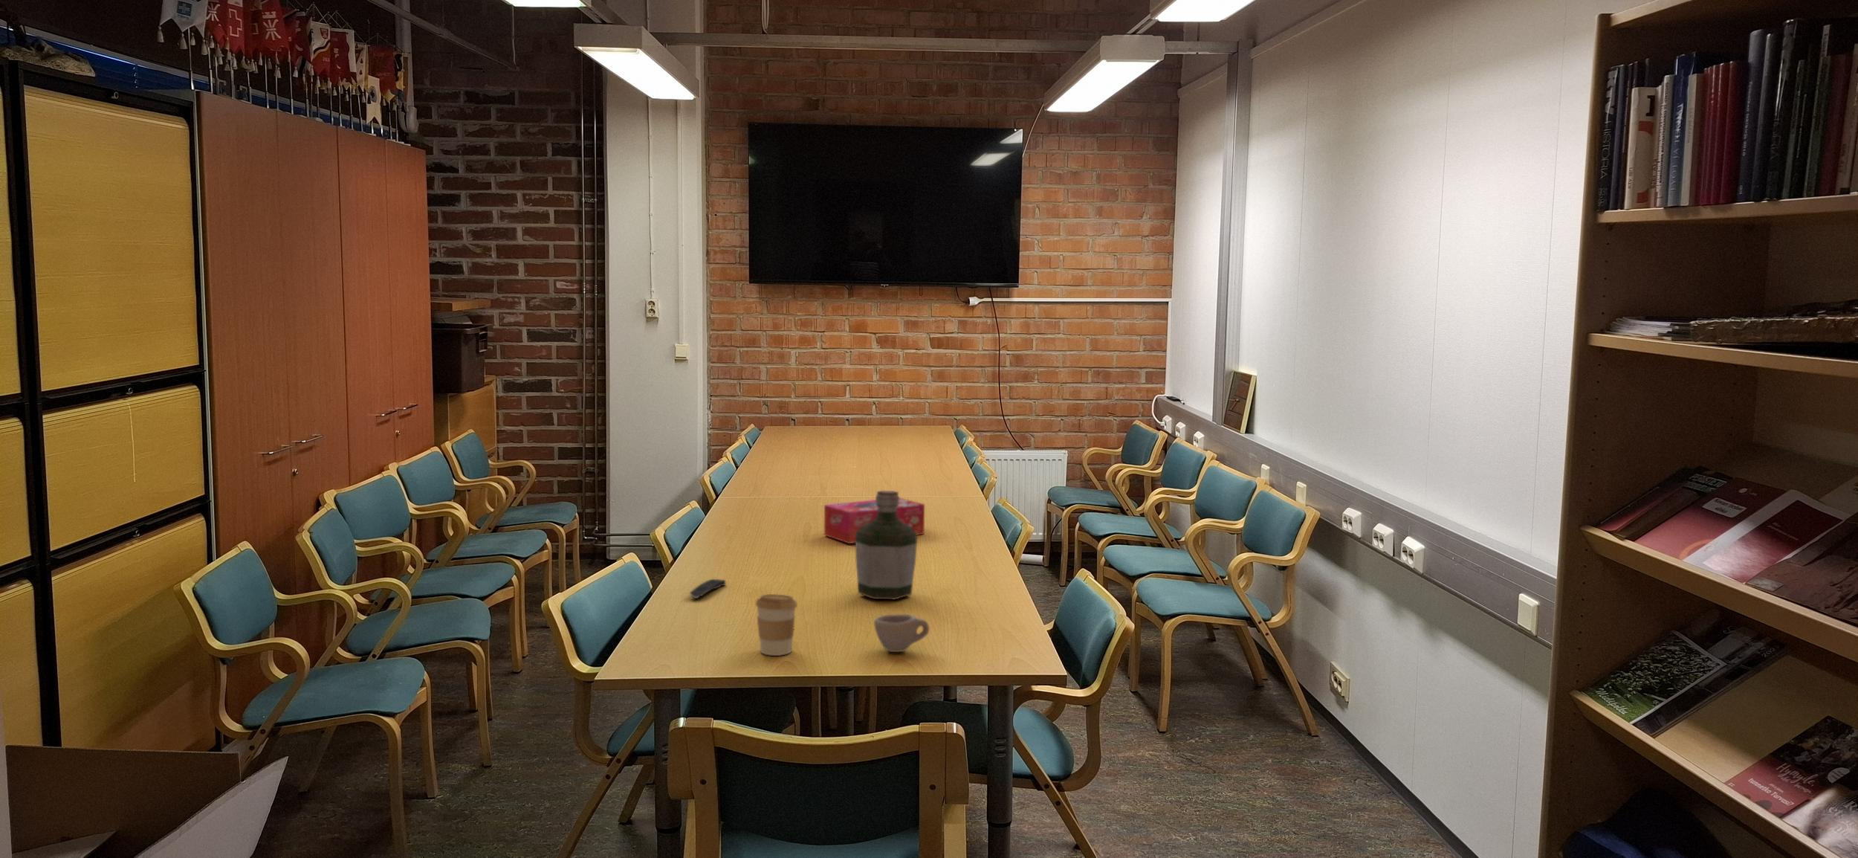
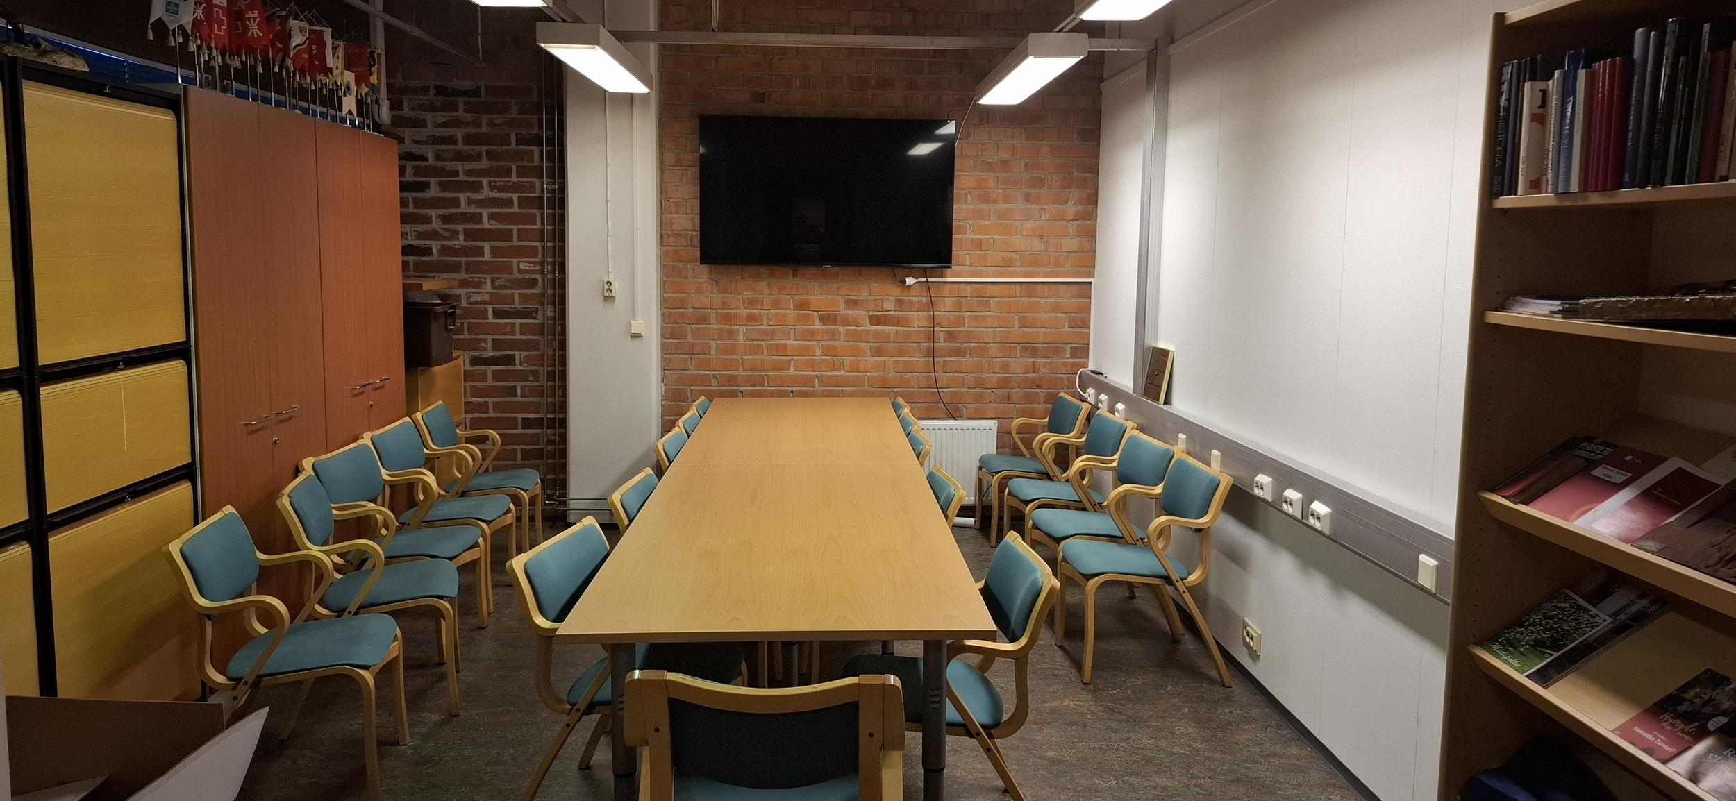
- remote control (706, 588)
- cup (901, 634)
- coffee cup (776, 622)
- bottle (886, 544)
- tissue box (873, 519)
